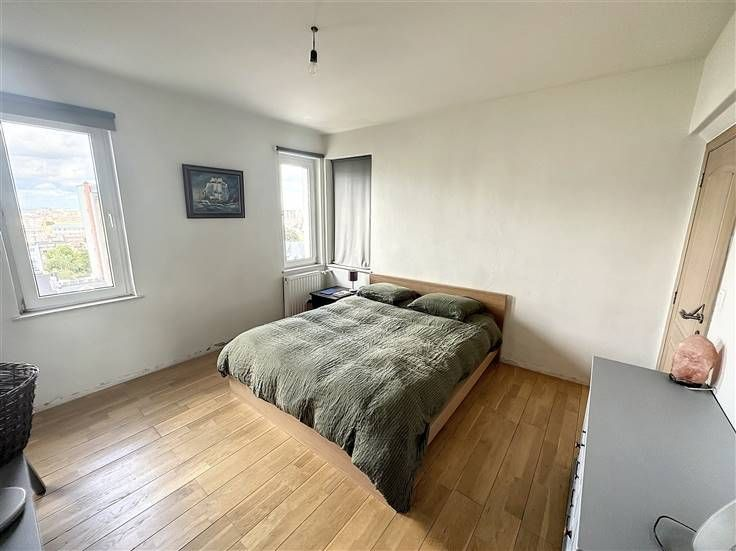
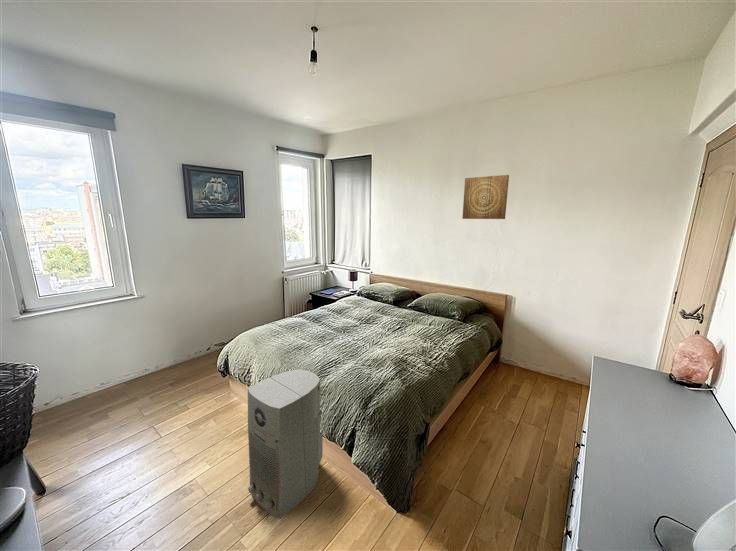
+ air purifier (287, 435)
+ wall art (484, 198)
